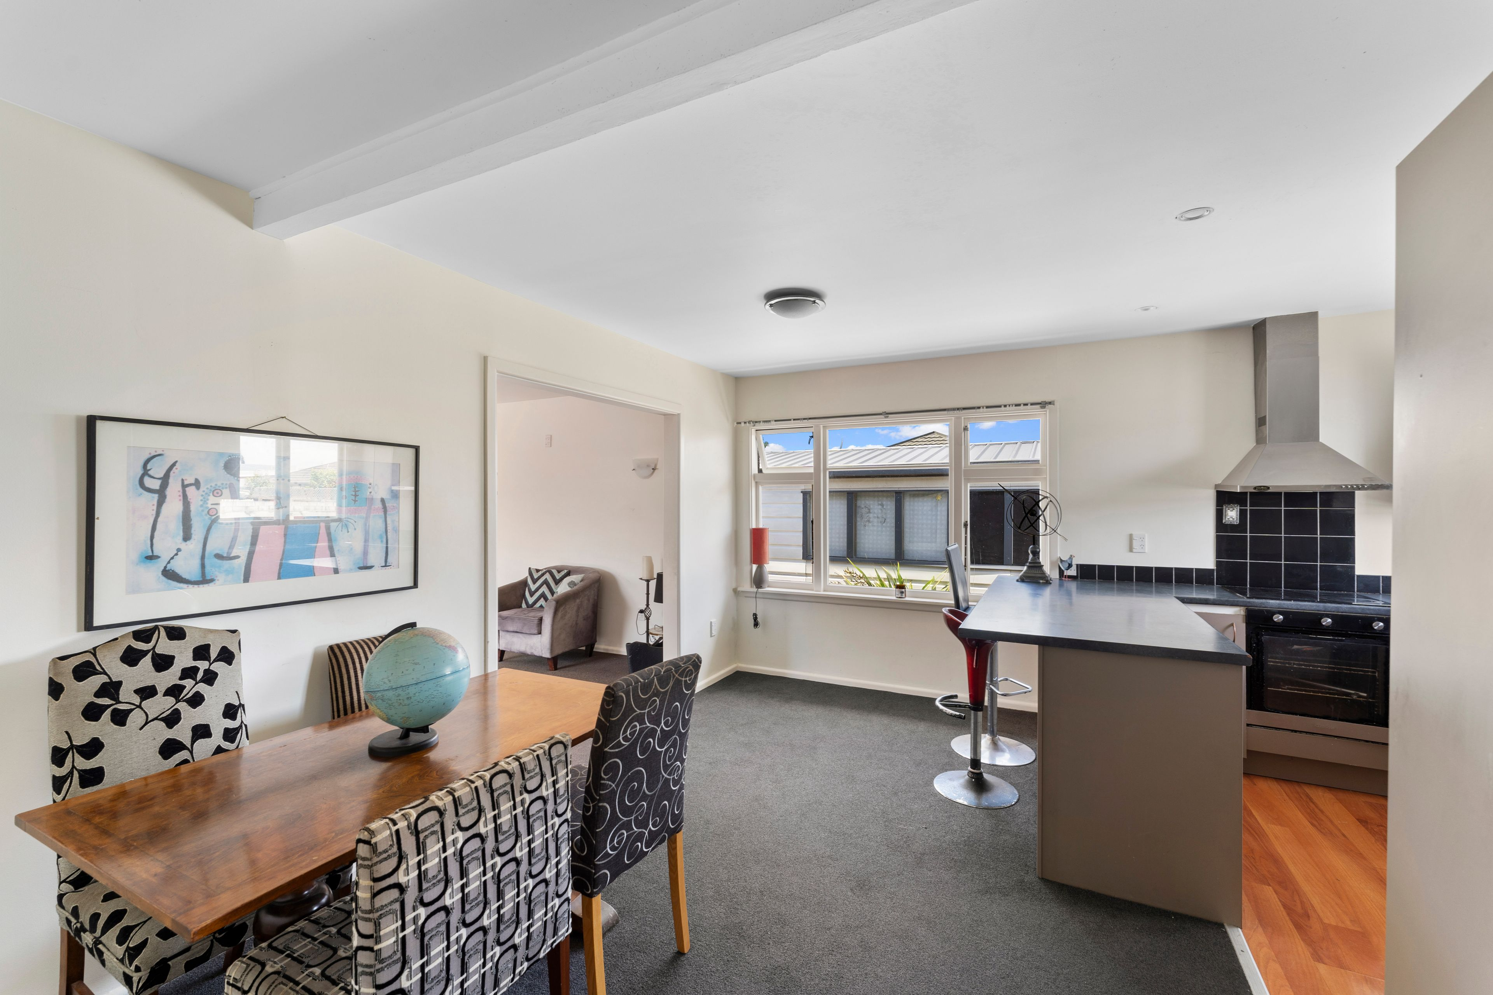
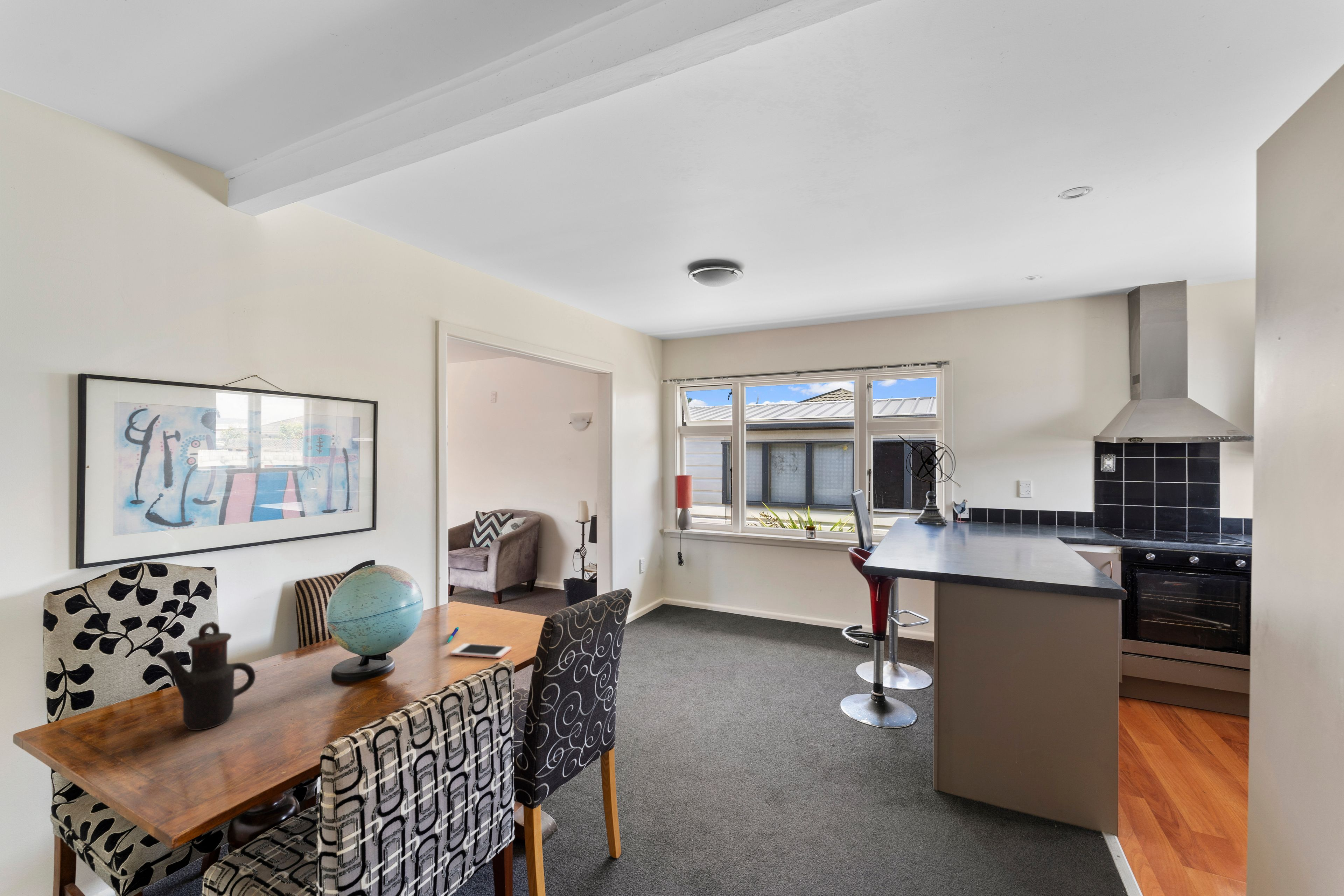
+ cell phone (481, 651)
+ teapot (209, 672)
+ pen (452, 635)
